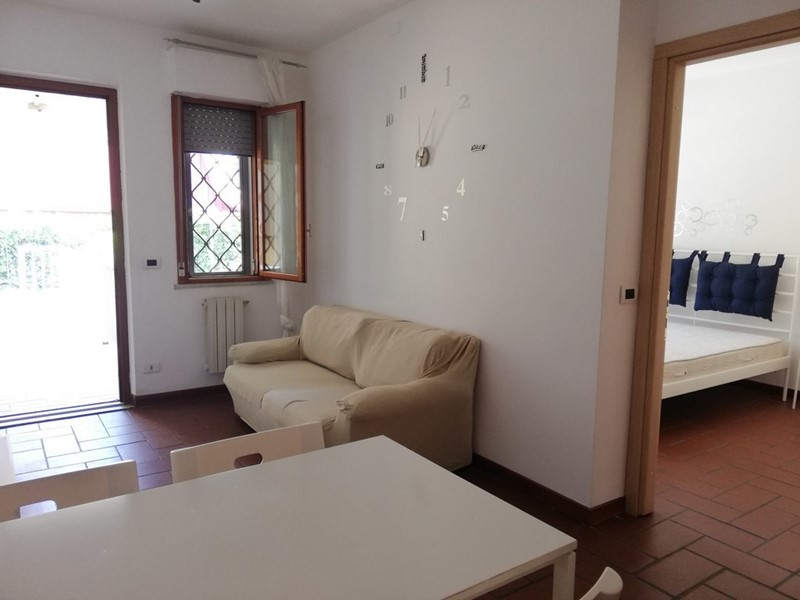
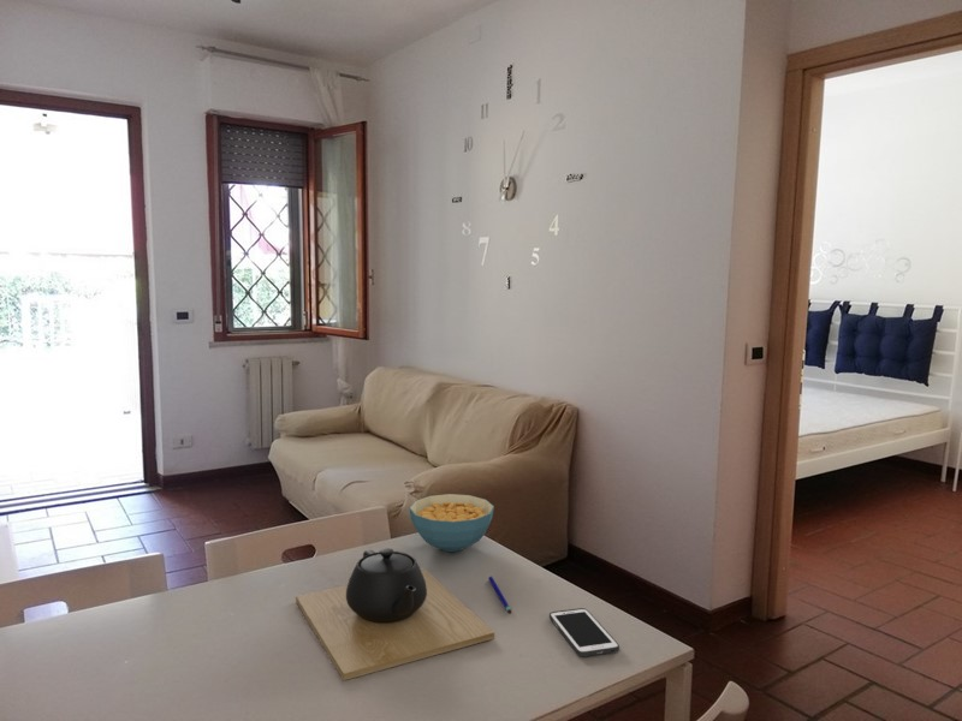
+ teapot (390, 585)
+ pen (499, 594)
+ cereal bowl (451, 526)
+ cell phone (582, 631)
